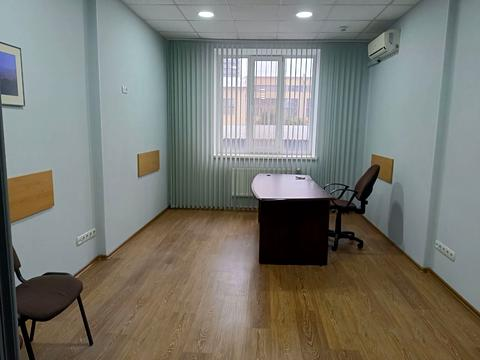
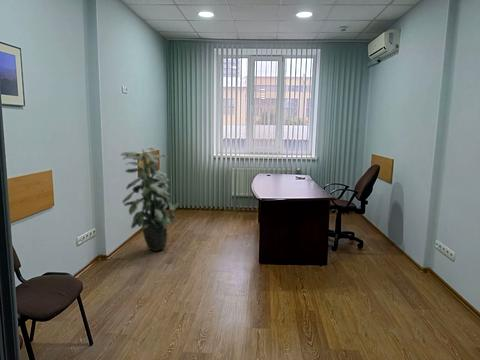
+ indoor plant (150, 199)
